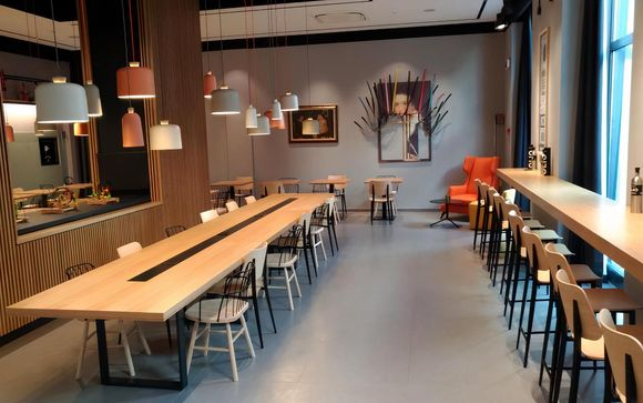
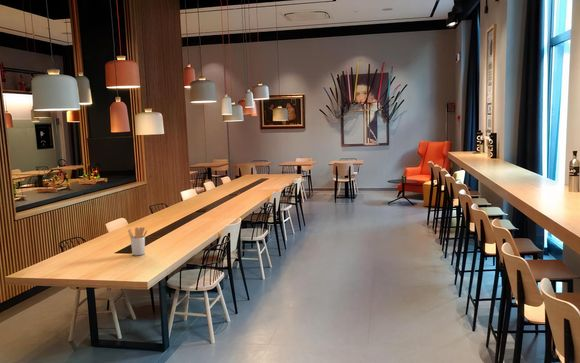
+ utensil holder (138, 240)
